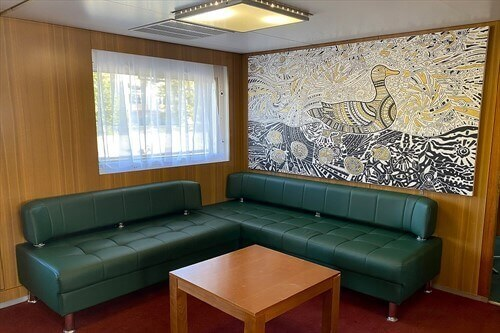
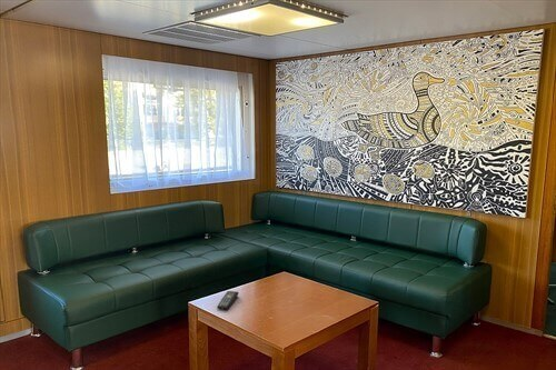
+ remote control (228, 299)
